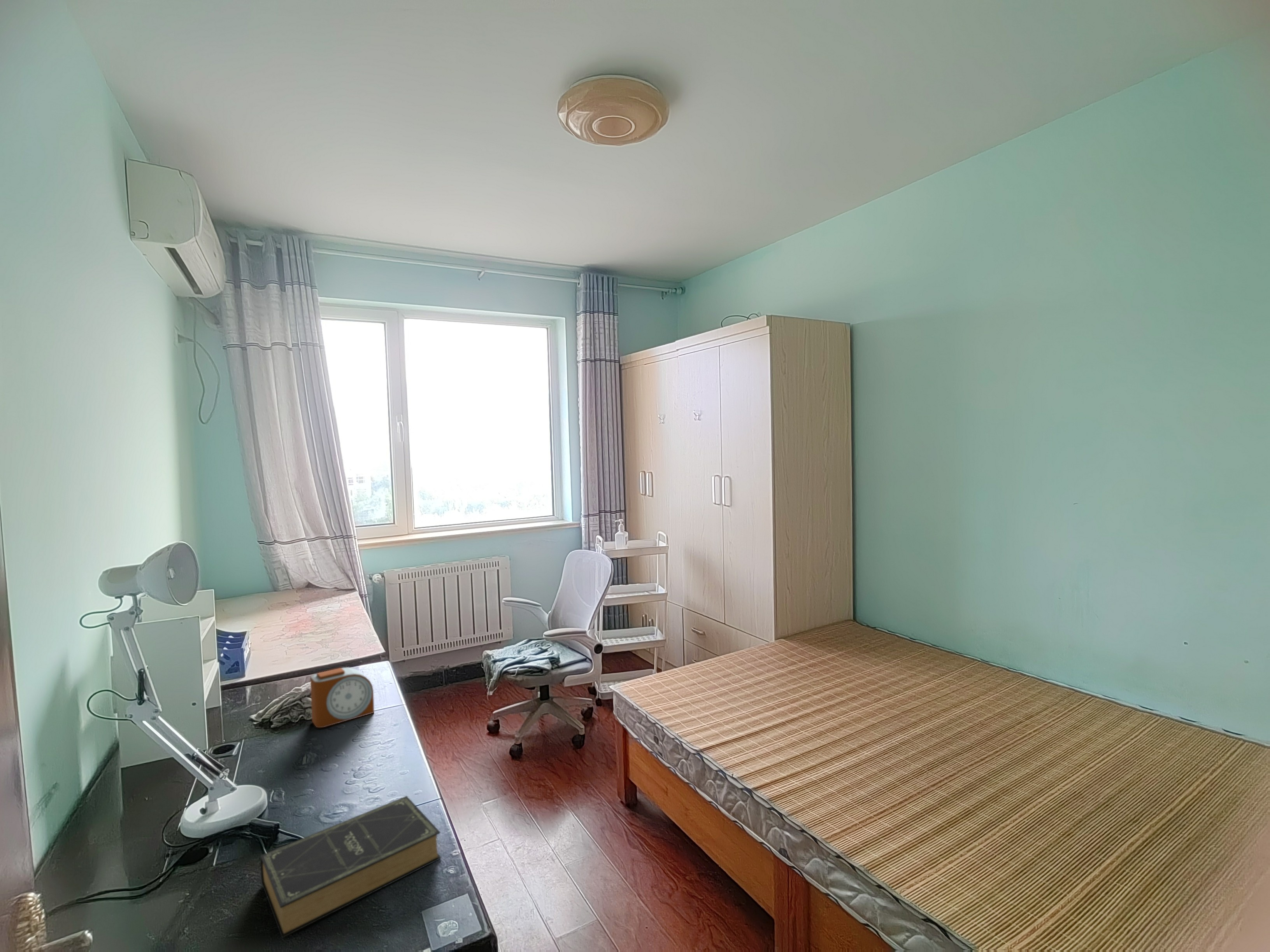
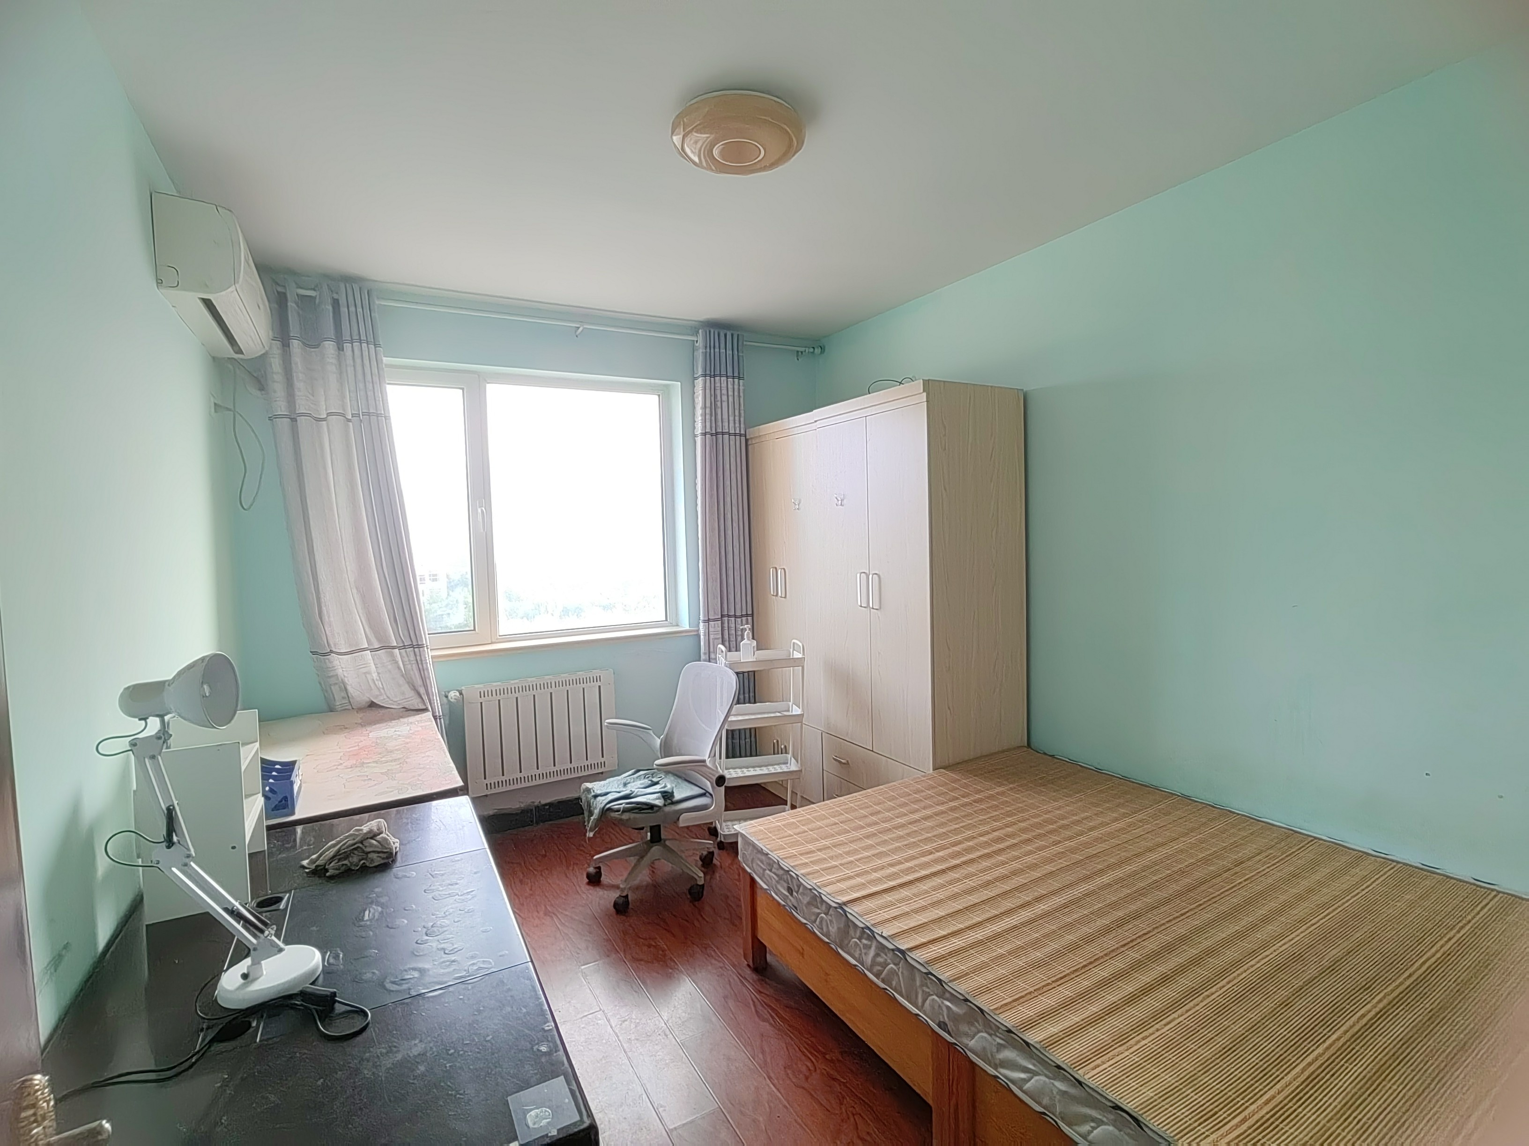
- alarm clock (342, 693)
- book (352, 856)
